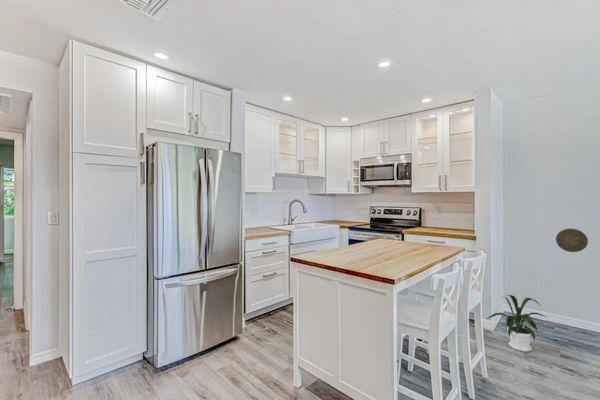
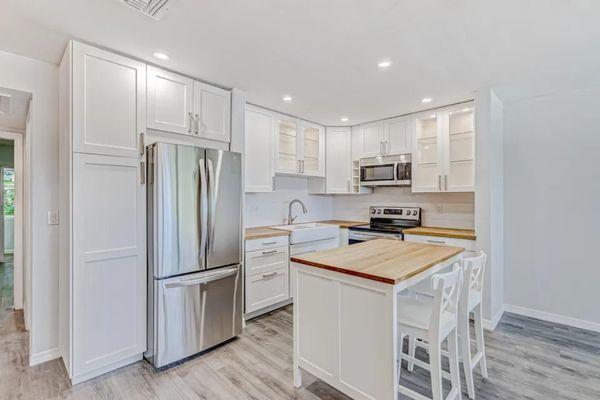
- house plant (519, 320)
- decorative plate (571, 240)
